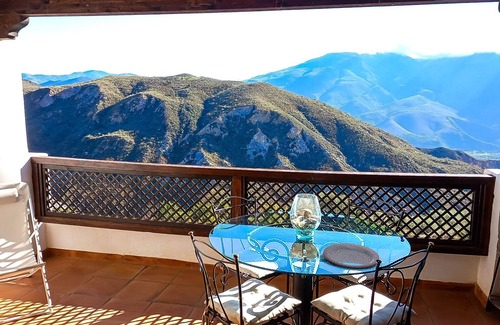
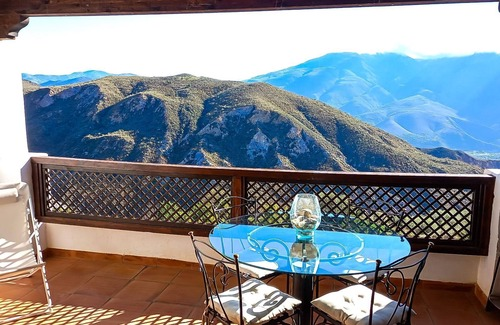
- plate (350, 256)
